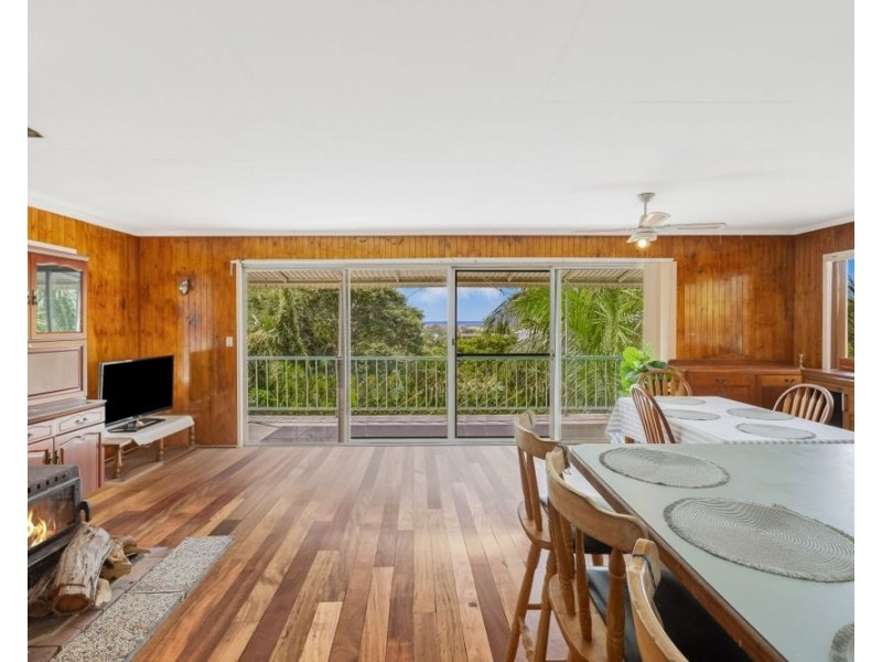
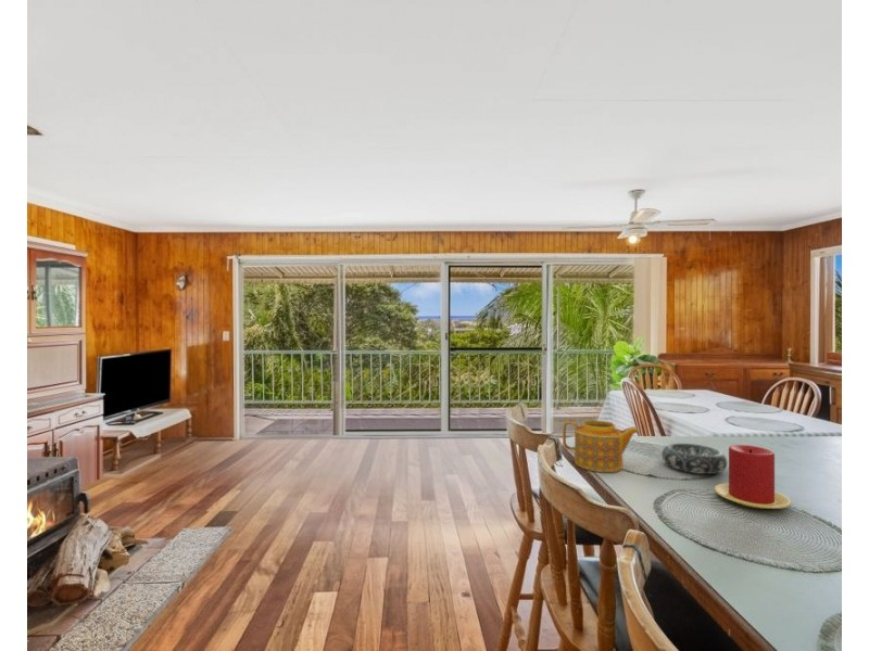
+ teapot (600, 444)
+ candle (751, 474)
+ decorative bowl (693, 458)
